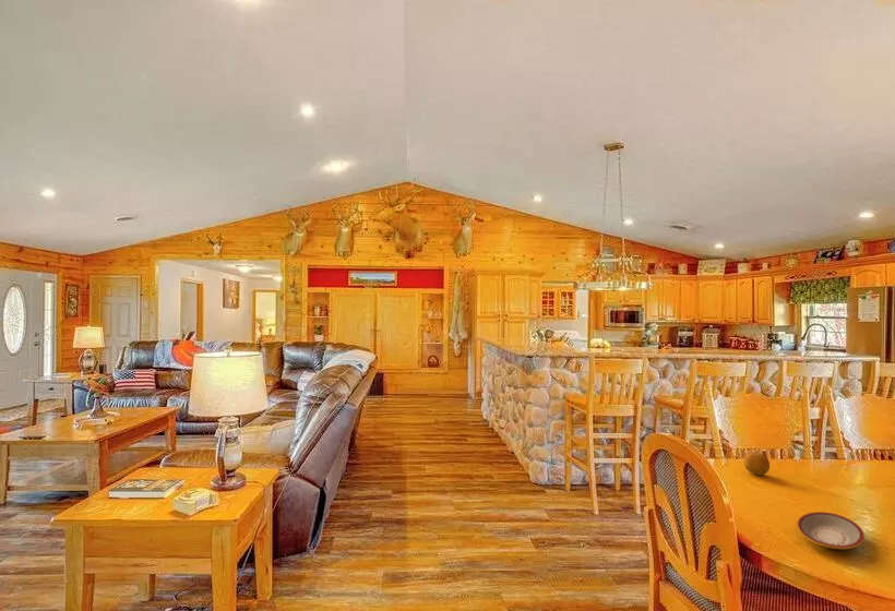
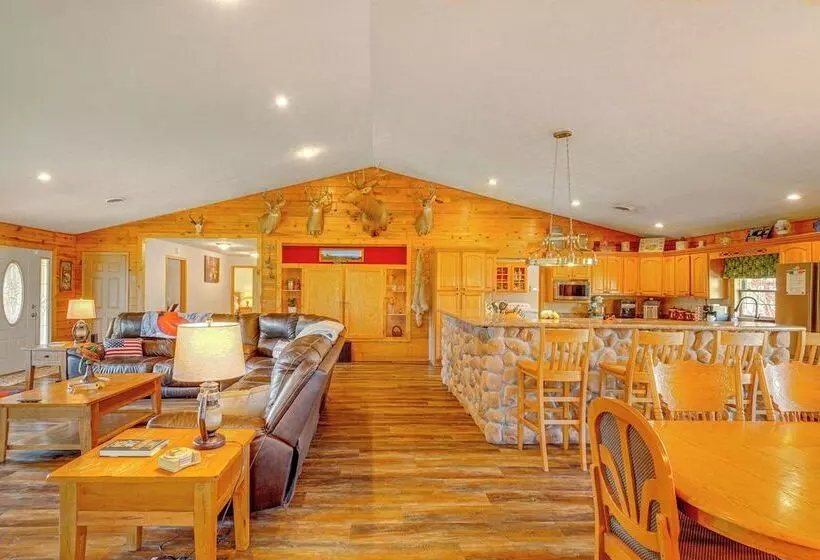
- fruit (756, 464)
- plate (830, 532)
